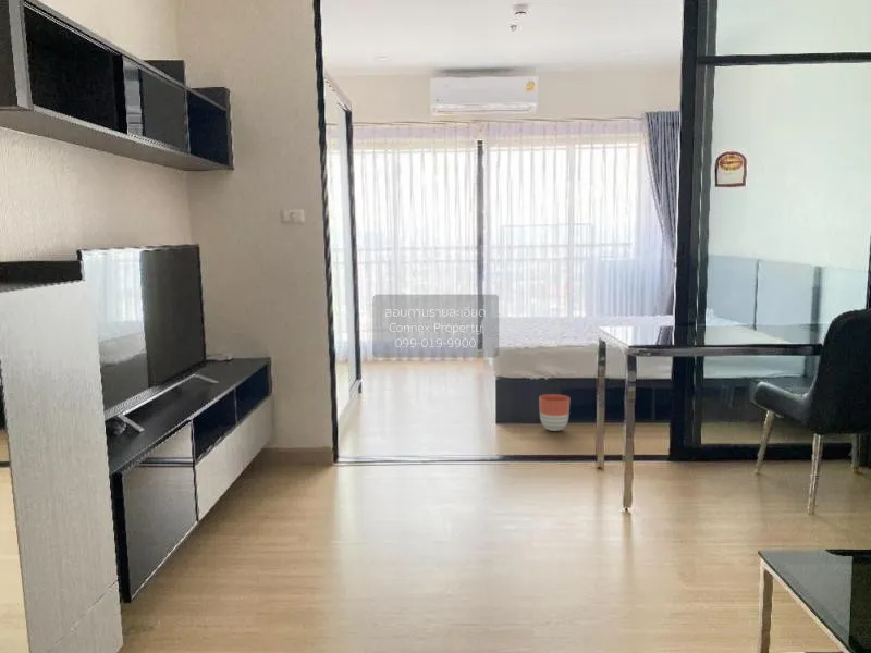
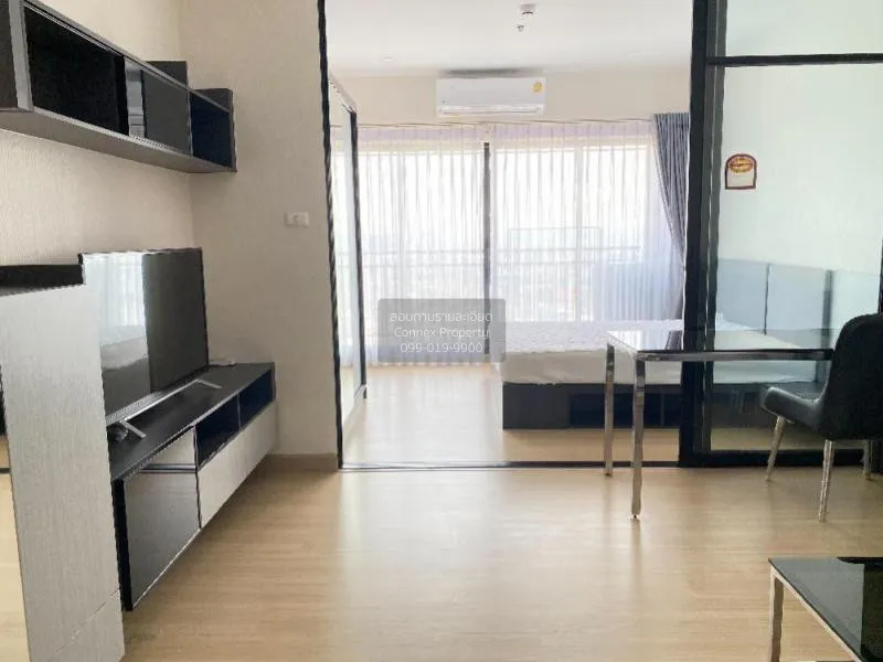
- planter (554, 414)
